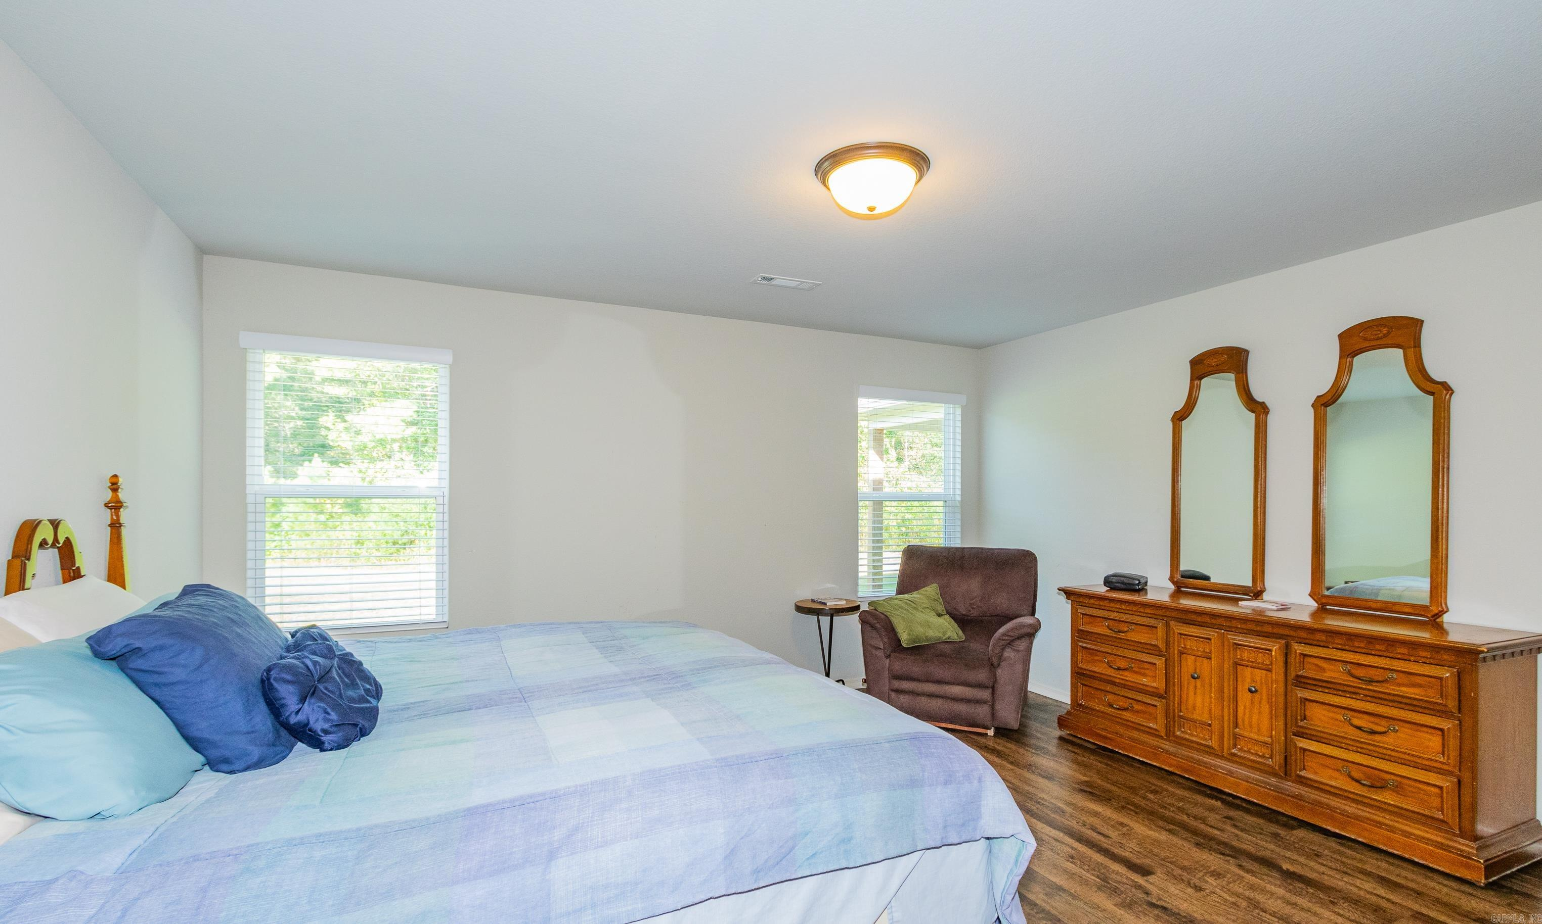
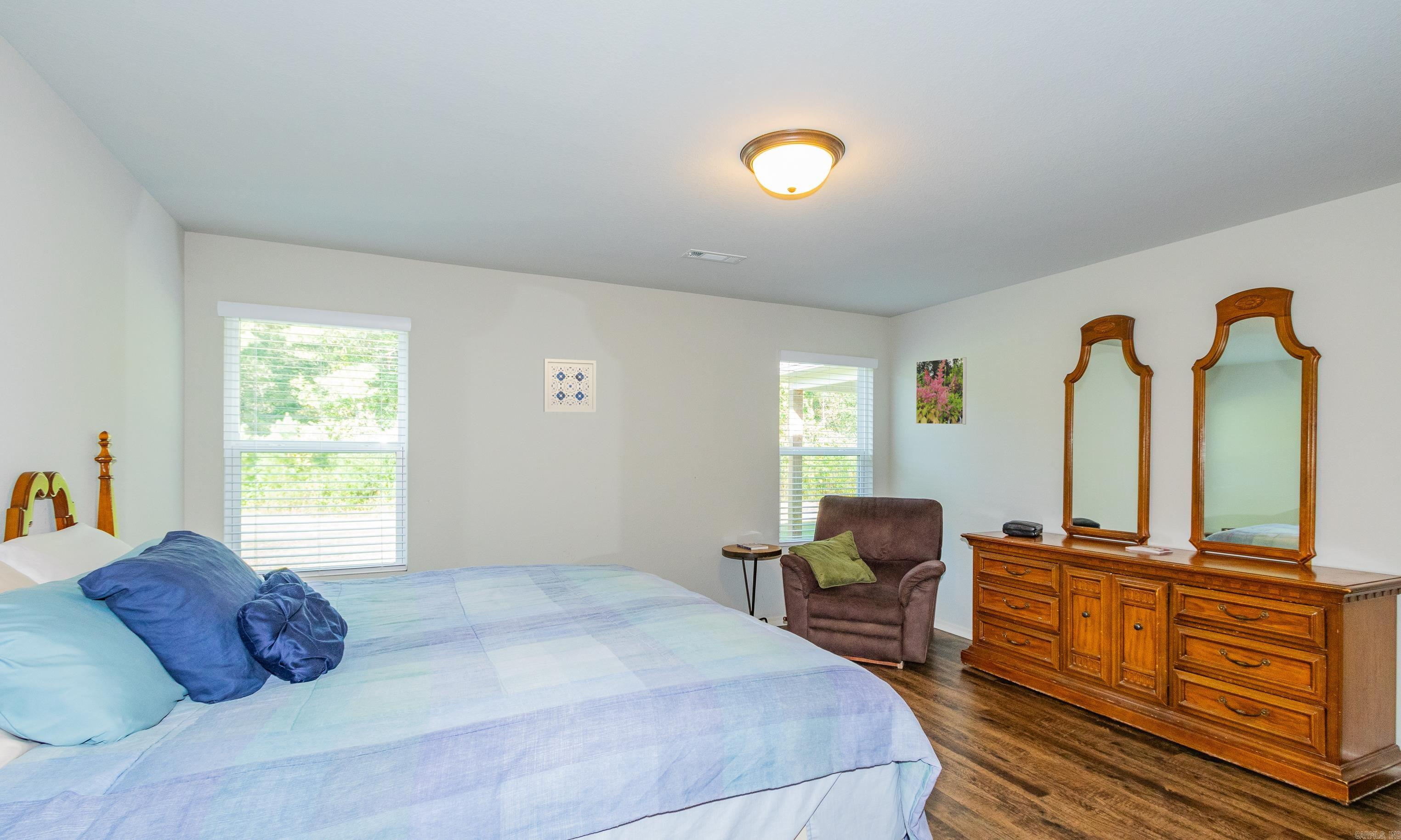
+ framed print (940, 392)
+ wall art (570, 386)
